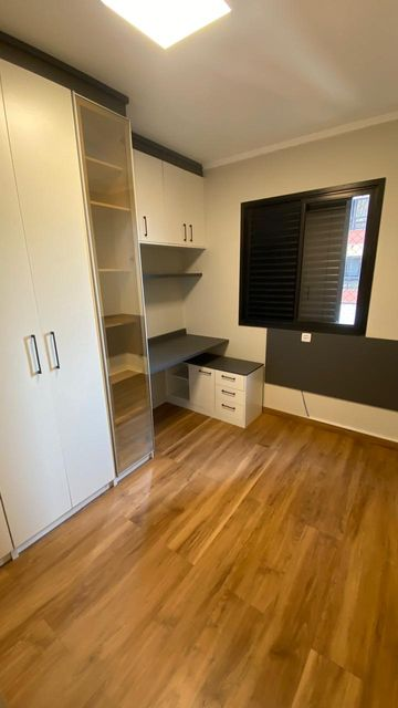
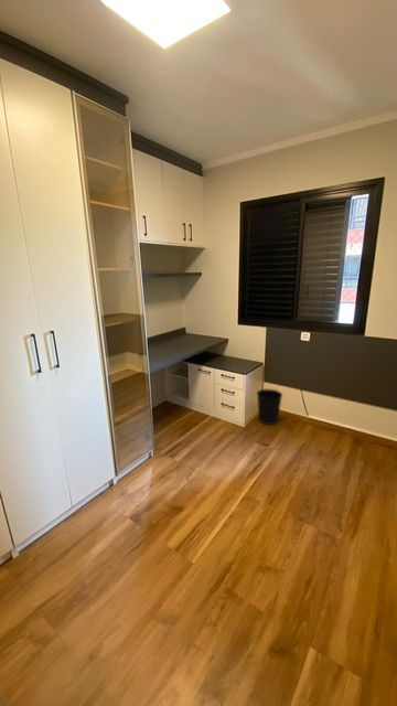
+ wastebasket (268, 407)
